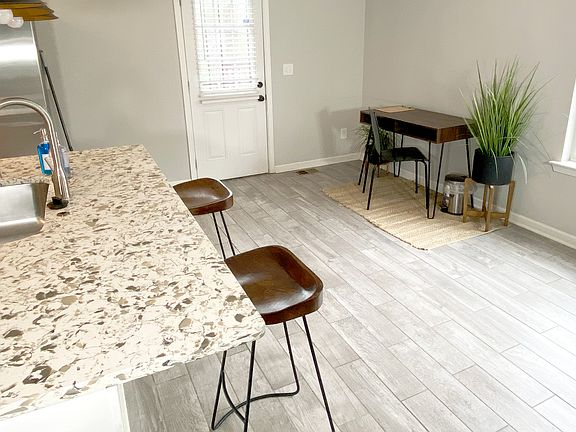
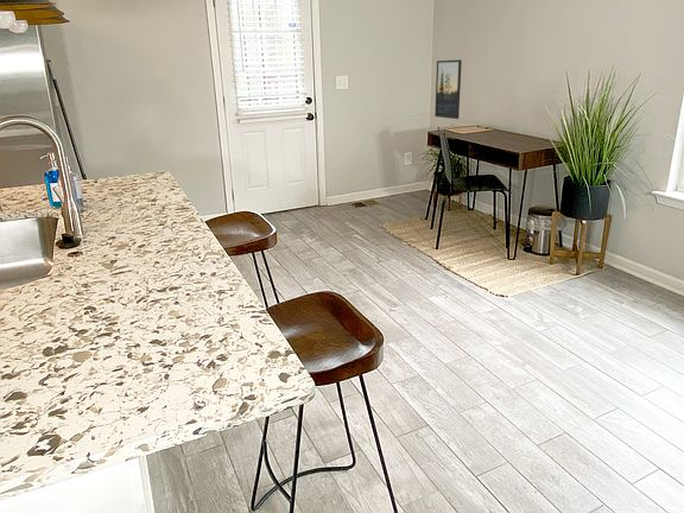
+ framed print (448, 89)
